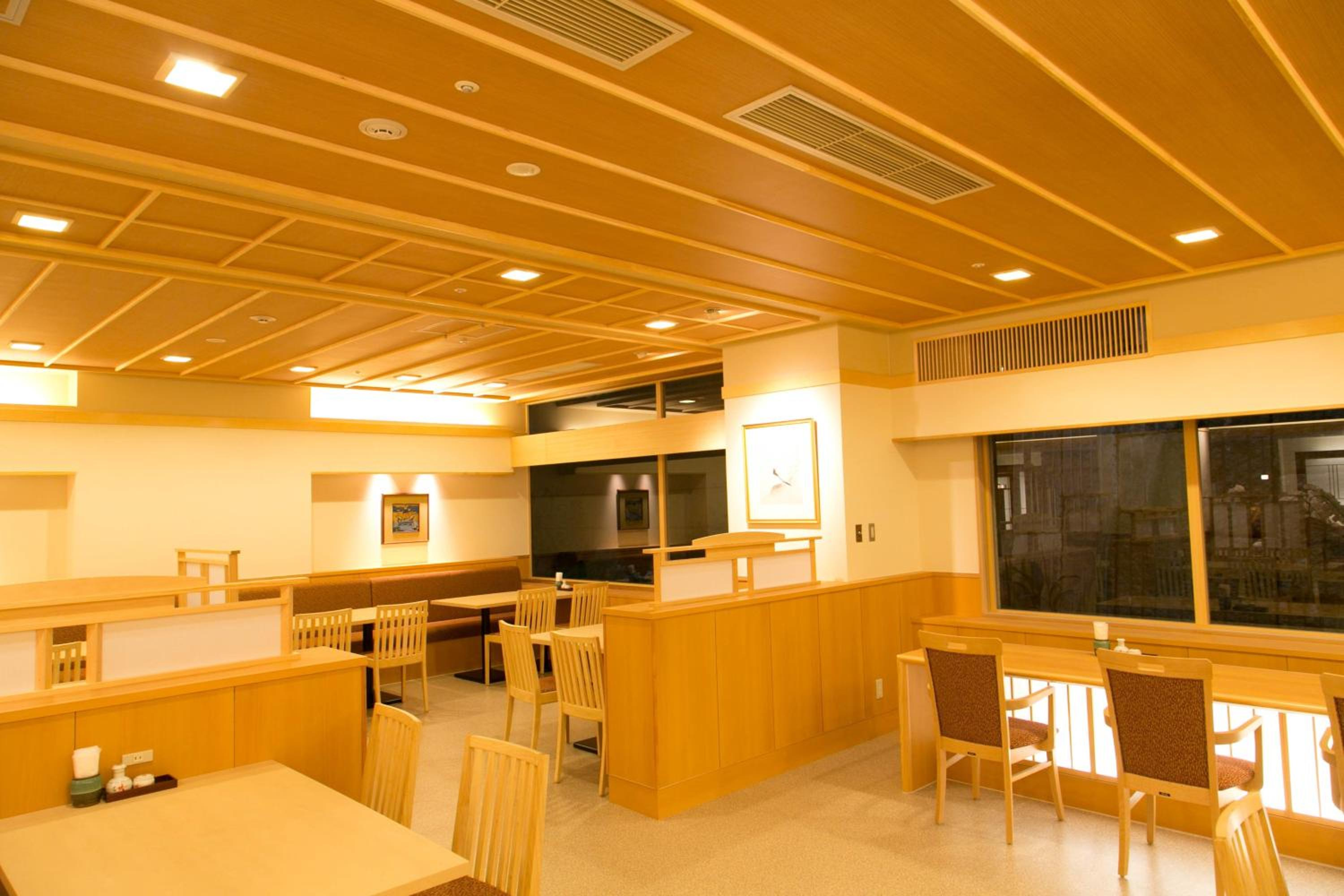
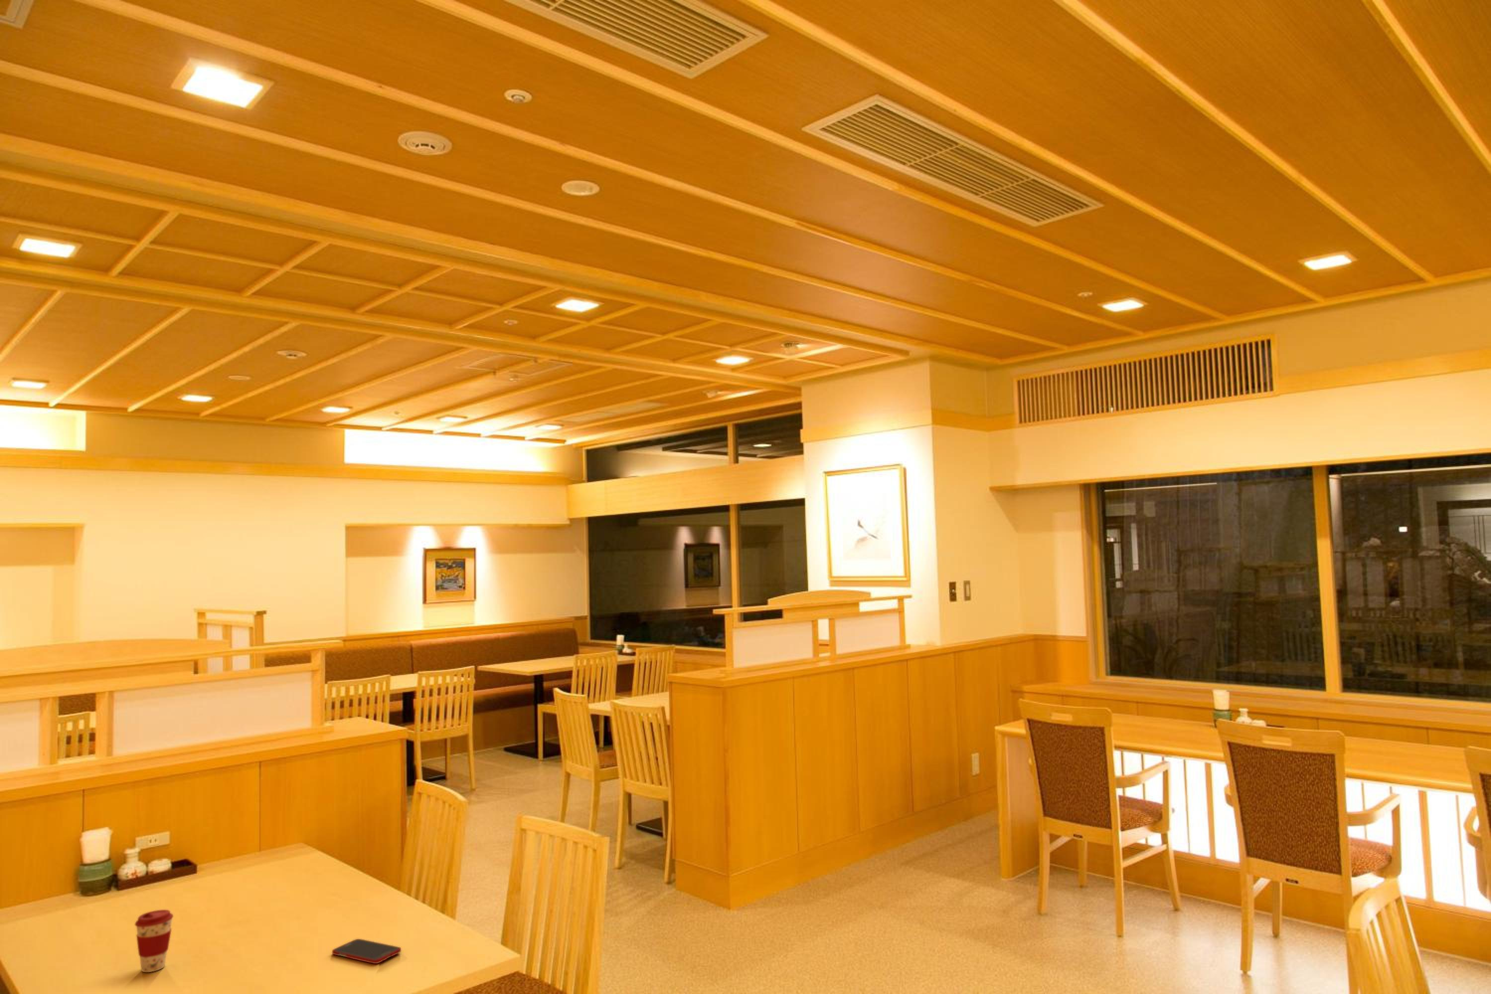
+ coffee cup (153, 941)
+ cell phone (366, 951)
